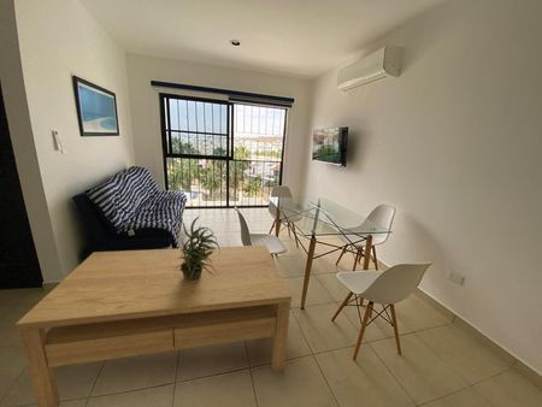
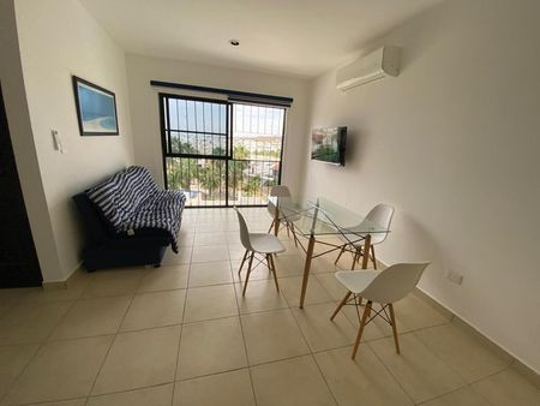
- potted plant (196, 247)
- coffee table (182, 307)
